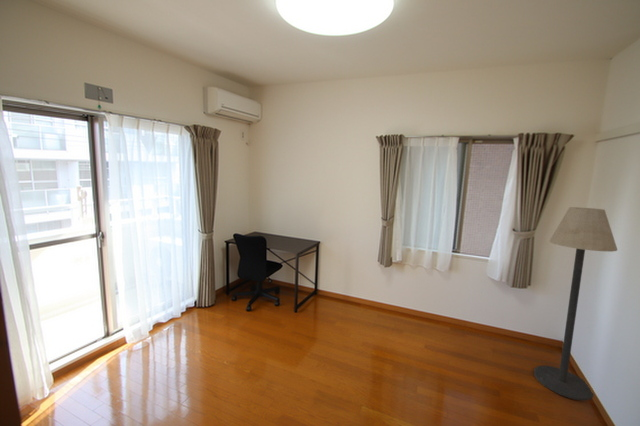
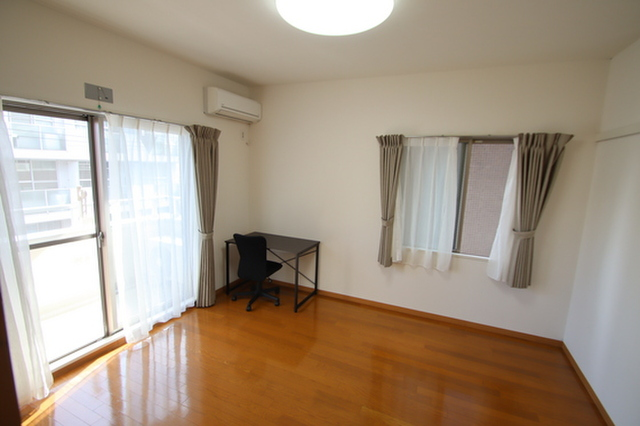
- floor lamp (573, 299)
